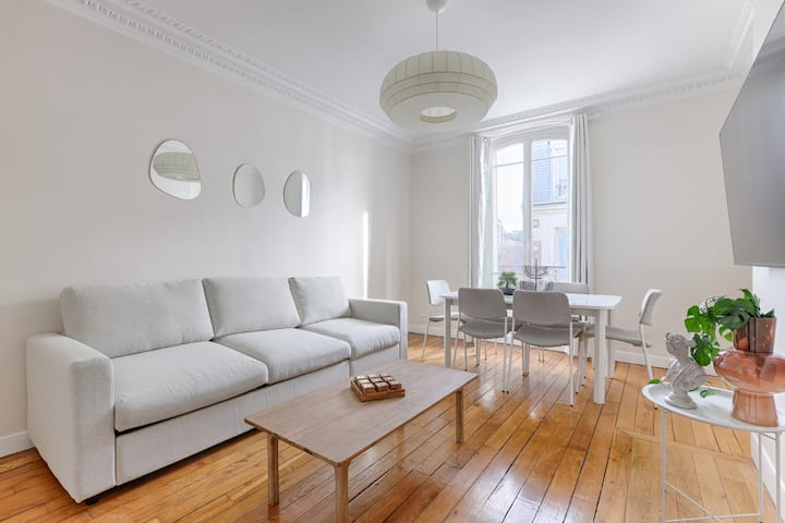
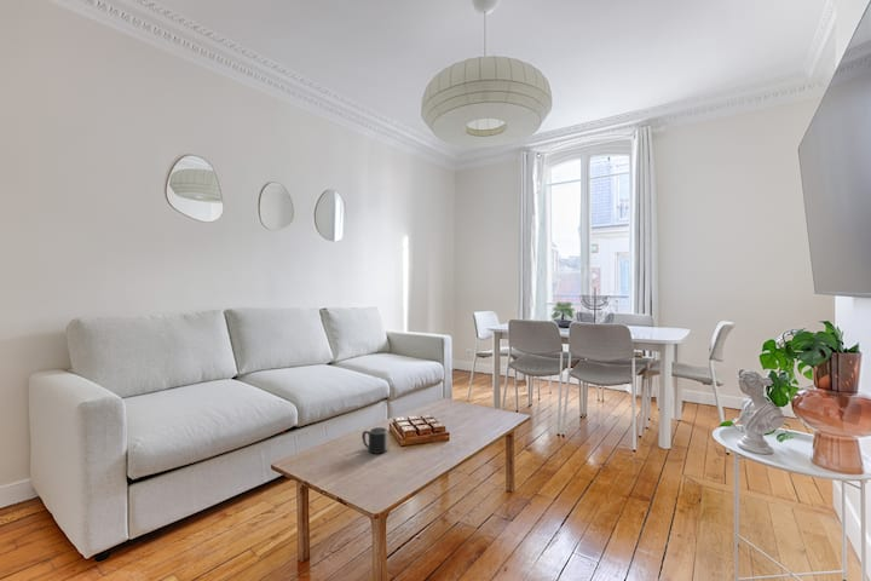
+ mug (374, 439)
